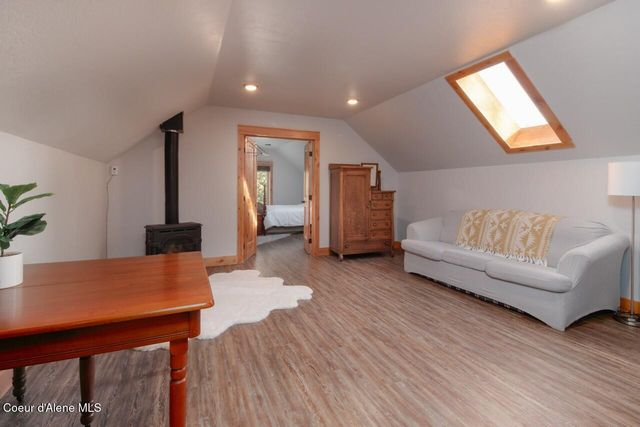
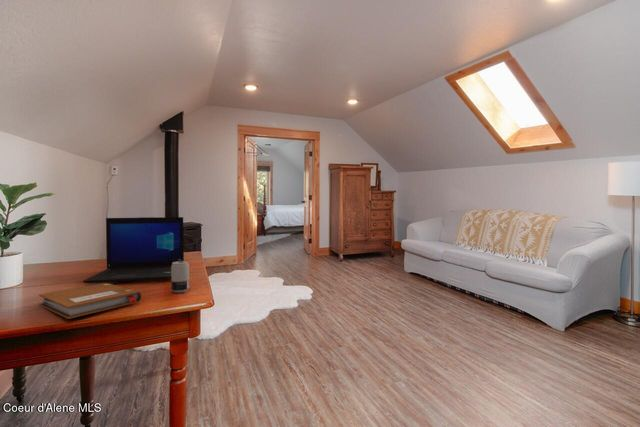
+ notebook (92, 298)
+ beverage can (180, 274)
+ laptop (139, 246)
